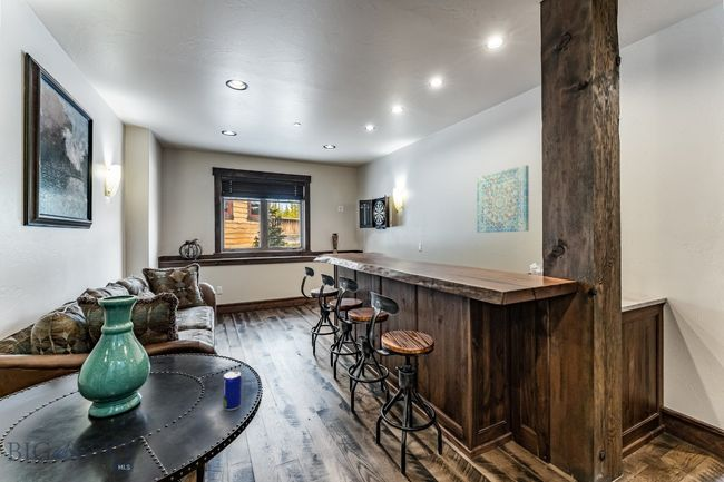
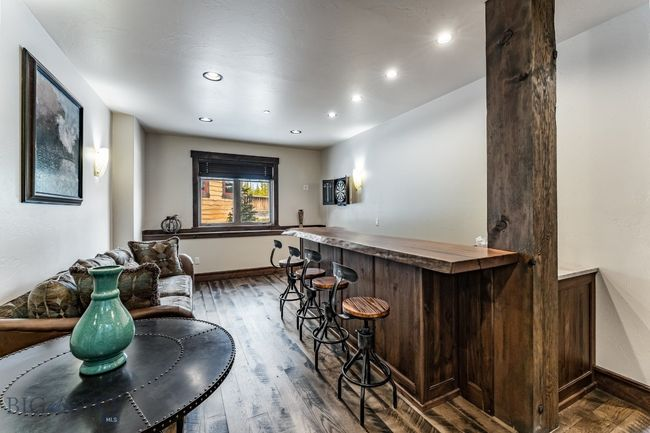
- beer can (232, 390)
- wall art (500, 201)
